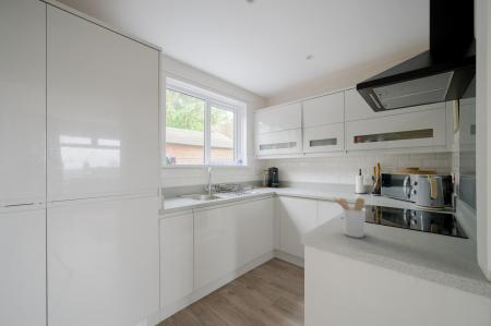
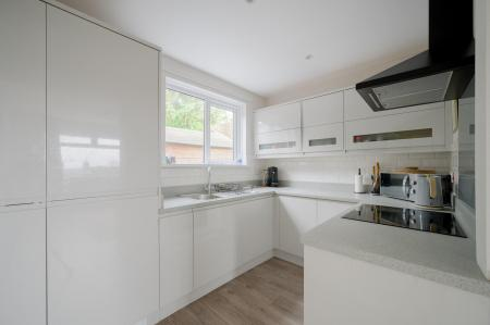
- utensil holder (348, 215)
